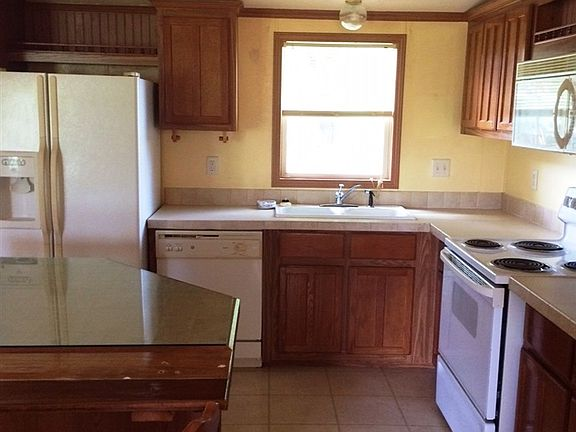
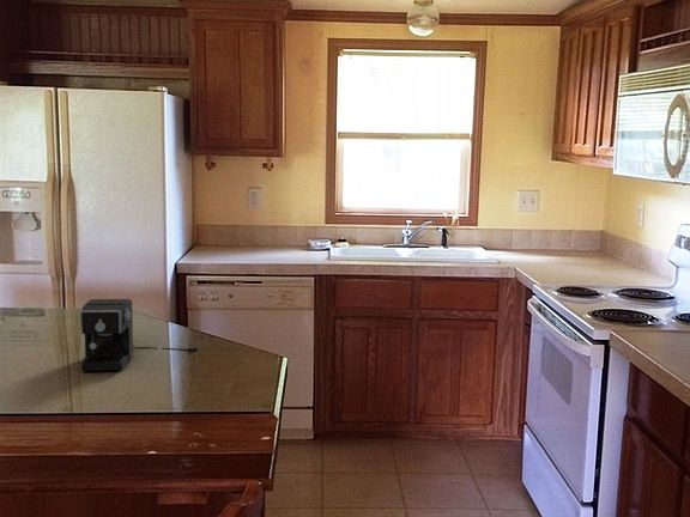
+ coffee maker (132, 332)
